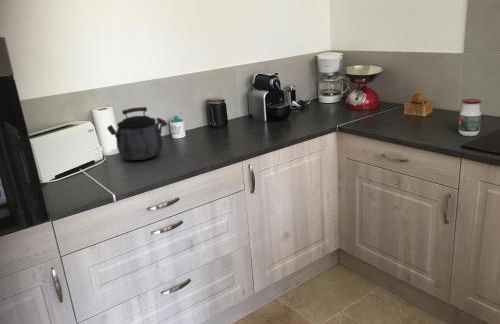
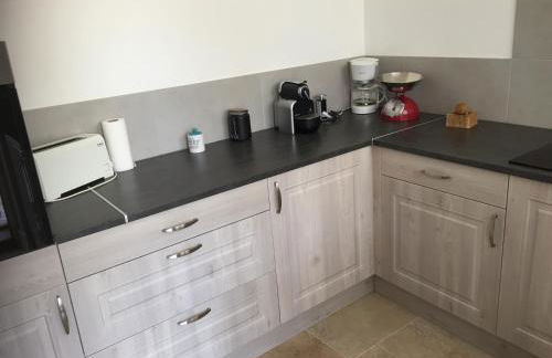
- kettle (138, 133)
- jar (470, 117)
